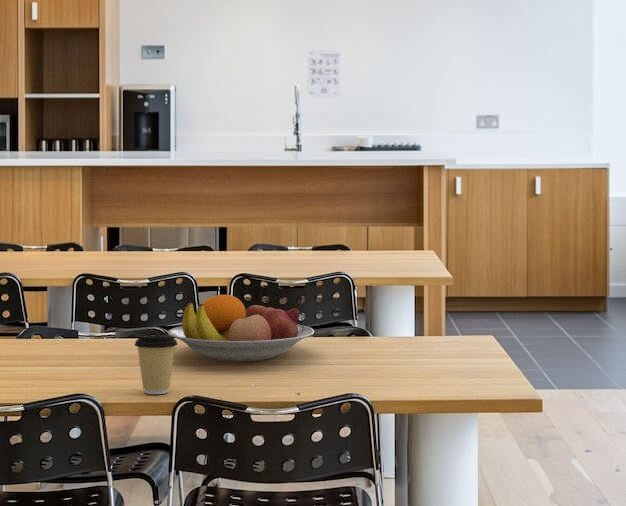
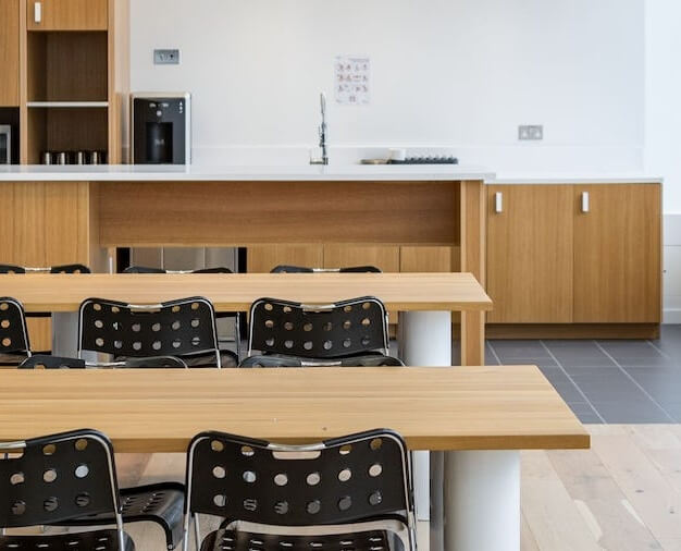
- coffee cup (156, 363)
- fruit bowl (241, 325)
